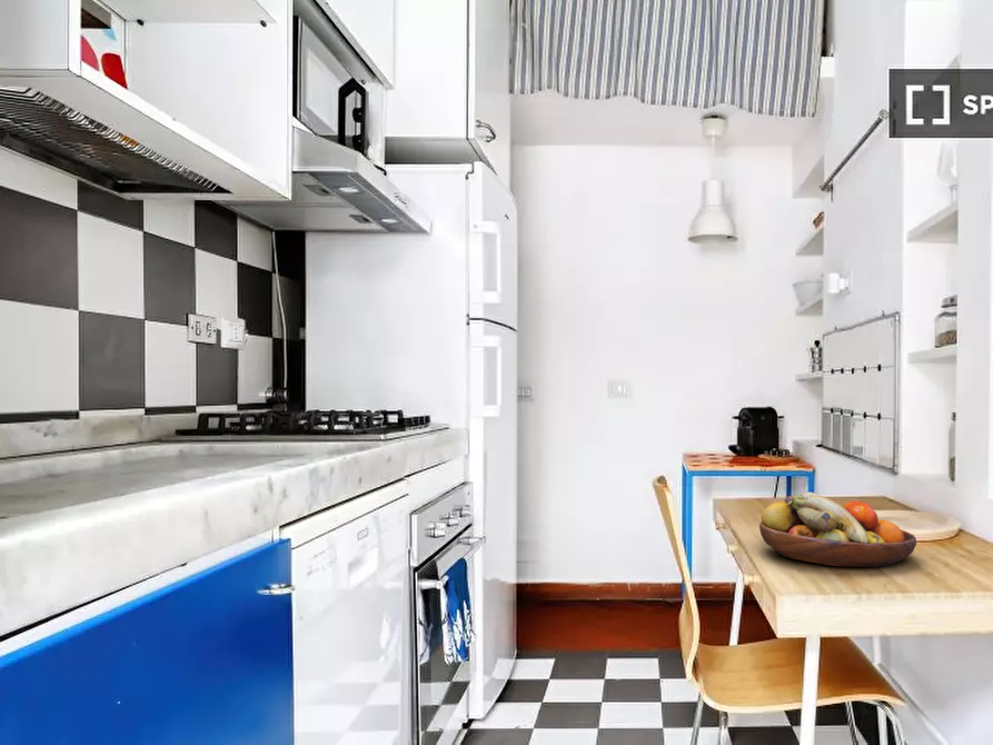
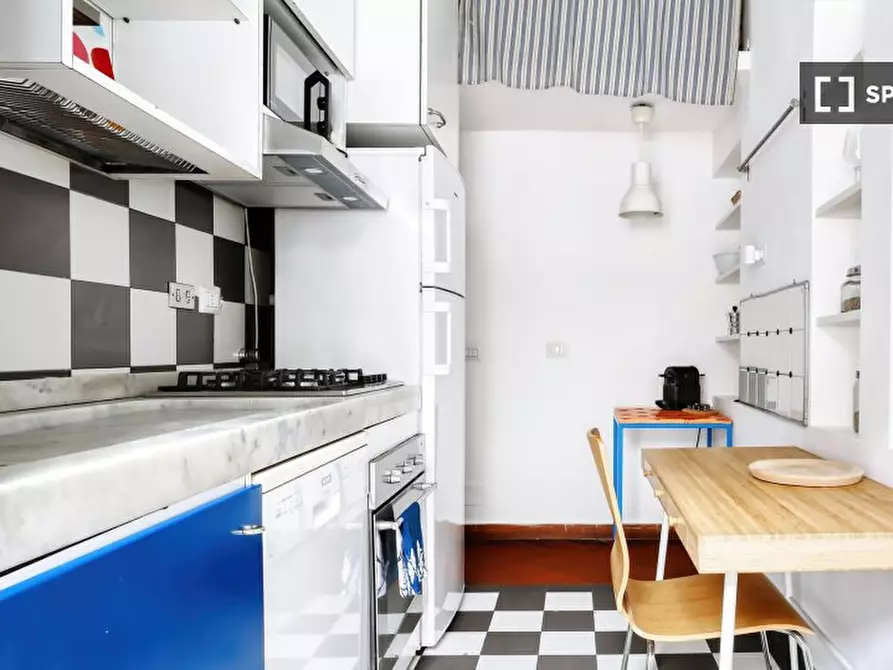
- fruit bowl (835, 524)
